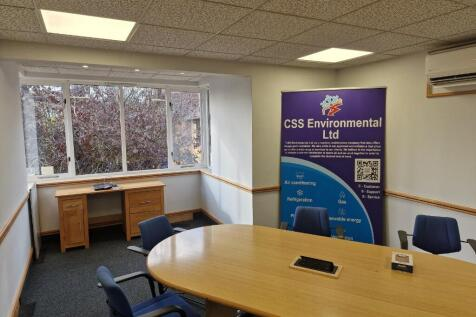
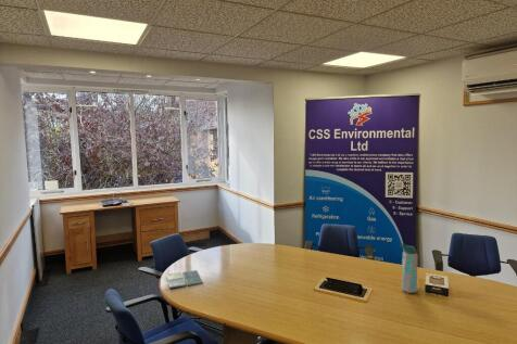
+ drink coaster (182, 278)
+ water bottle (408, 267)
